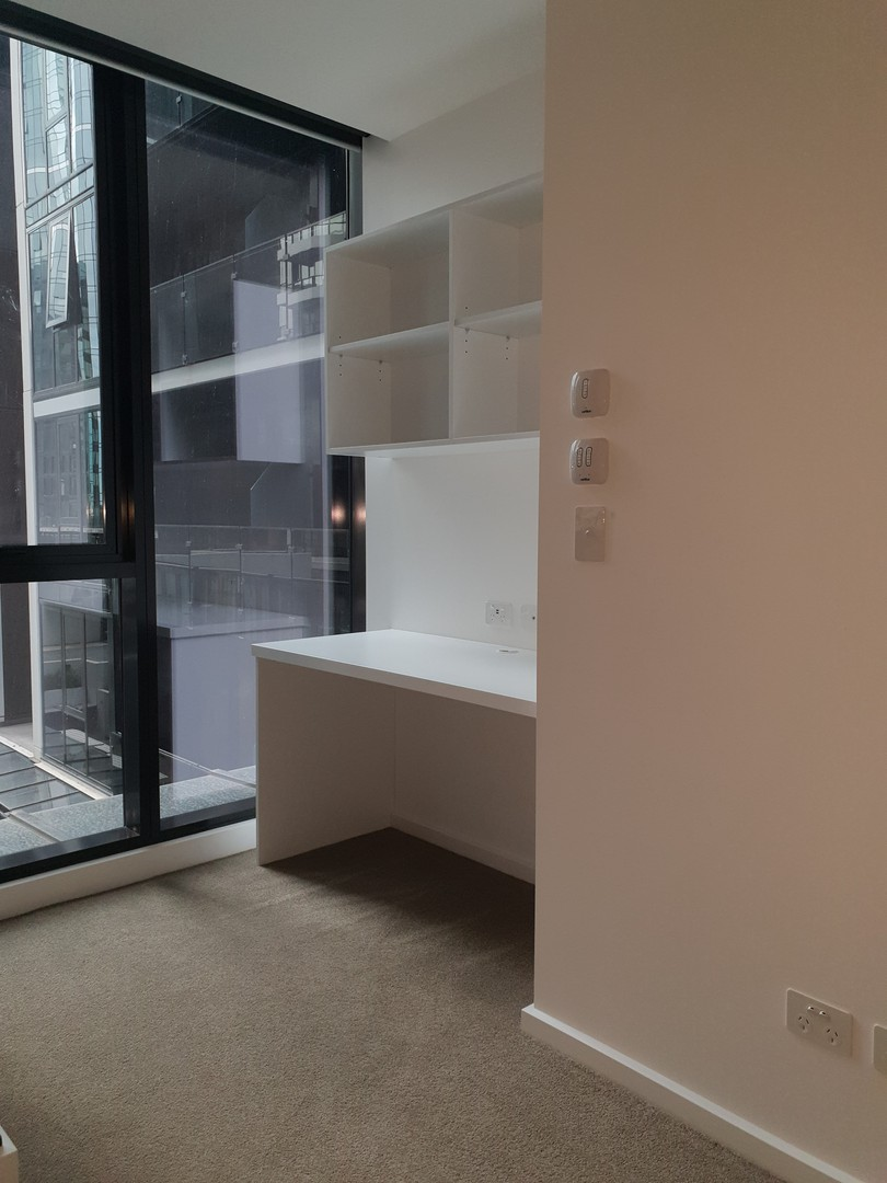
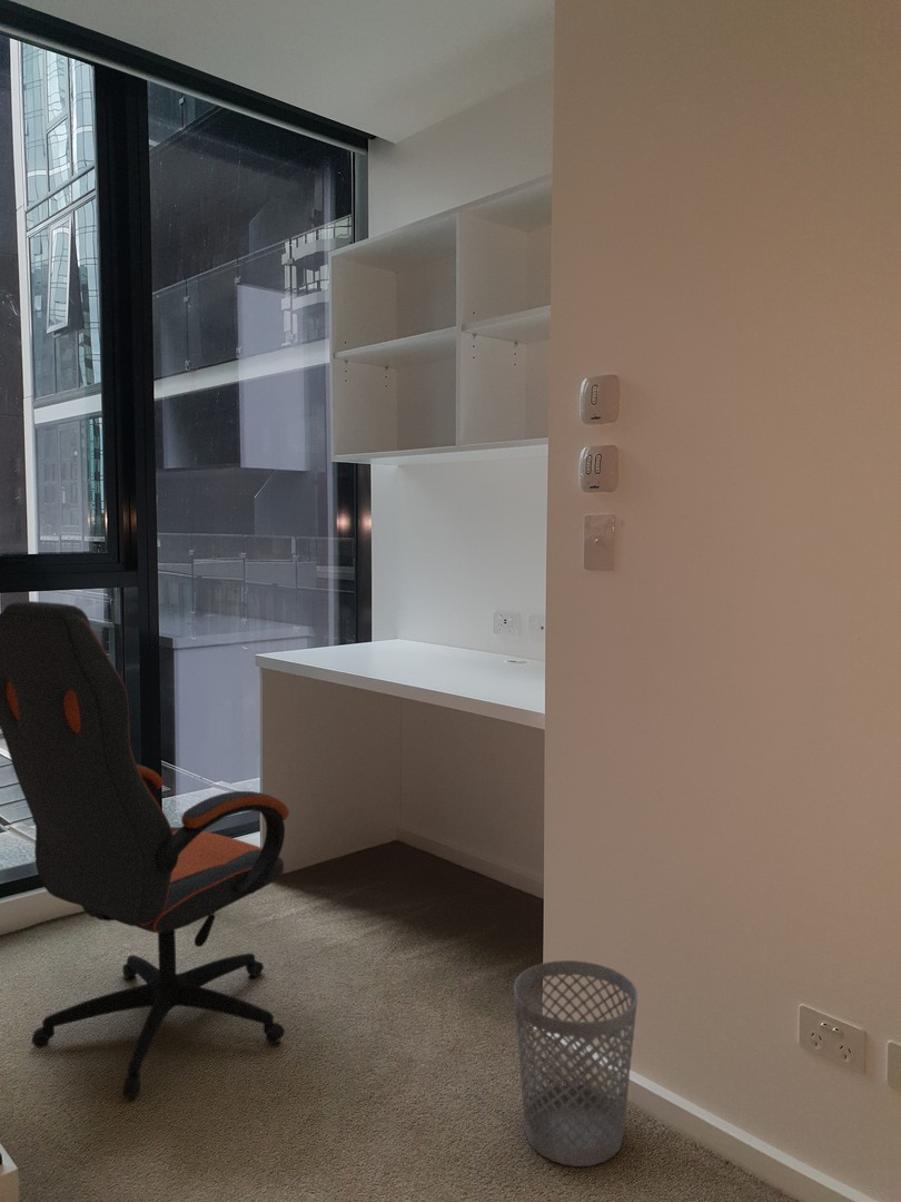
+ office chair (159, 814)
+ wastebasket (573, 1062)
